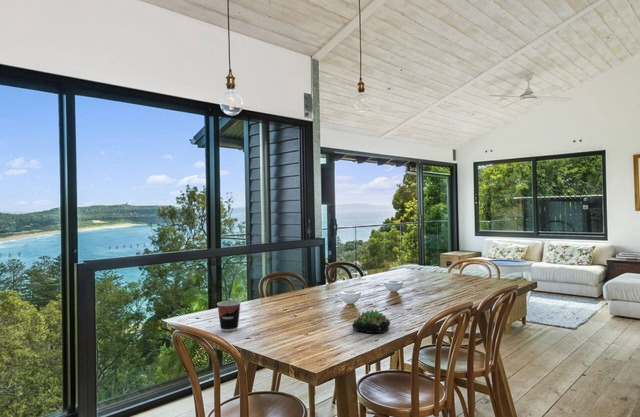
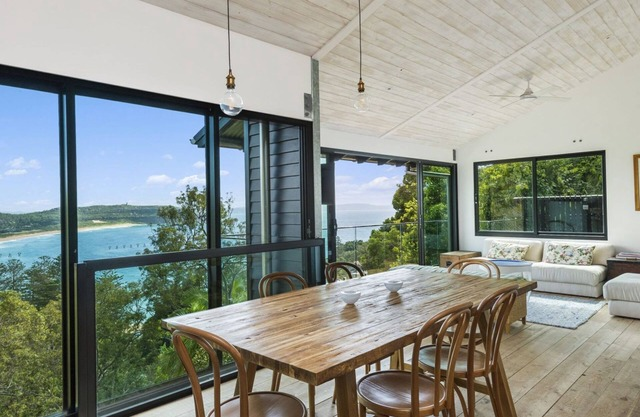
- succulent plant (371, 320)
- cup (229, 316)
